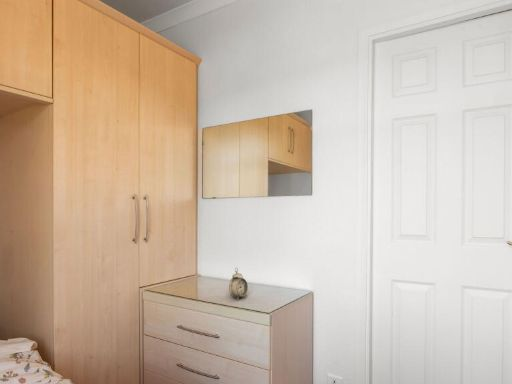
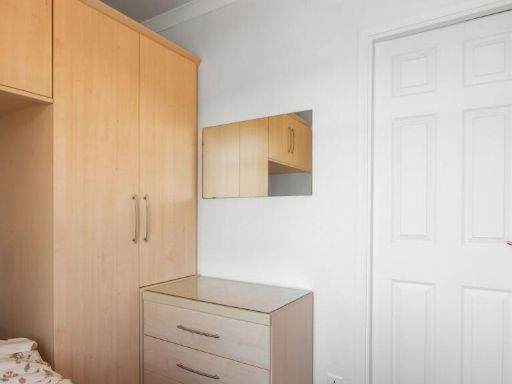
- alarm clock (238, 283)
